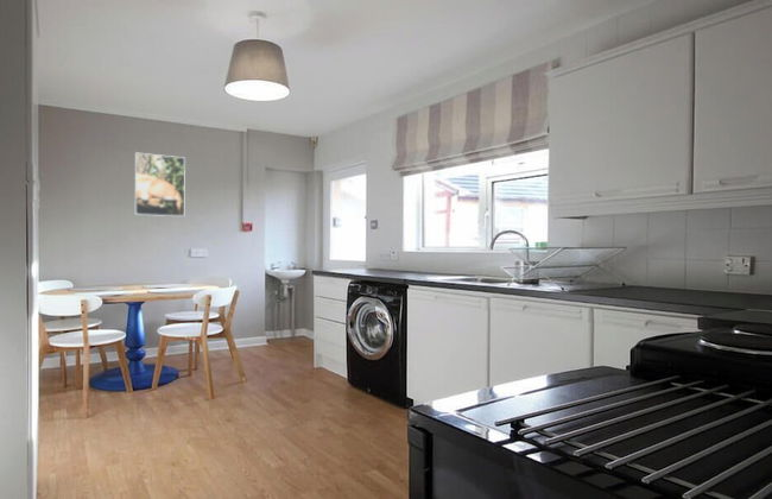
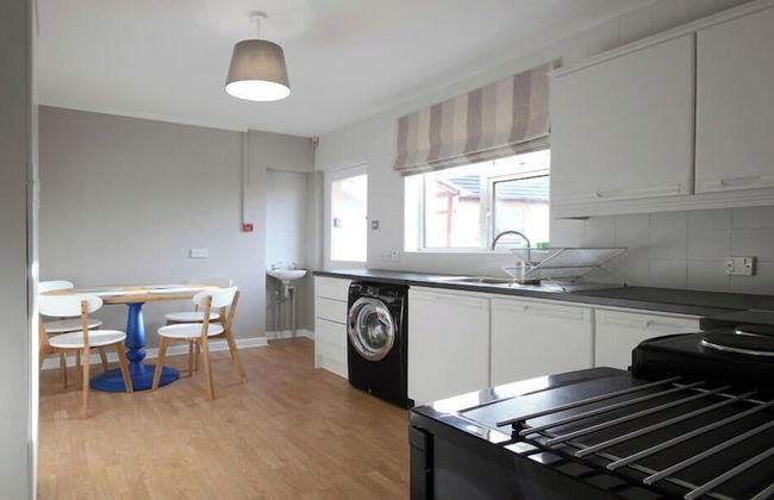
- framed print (160, 185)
